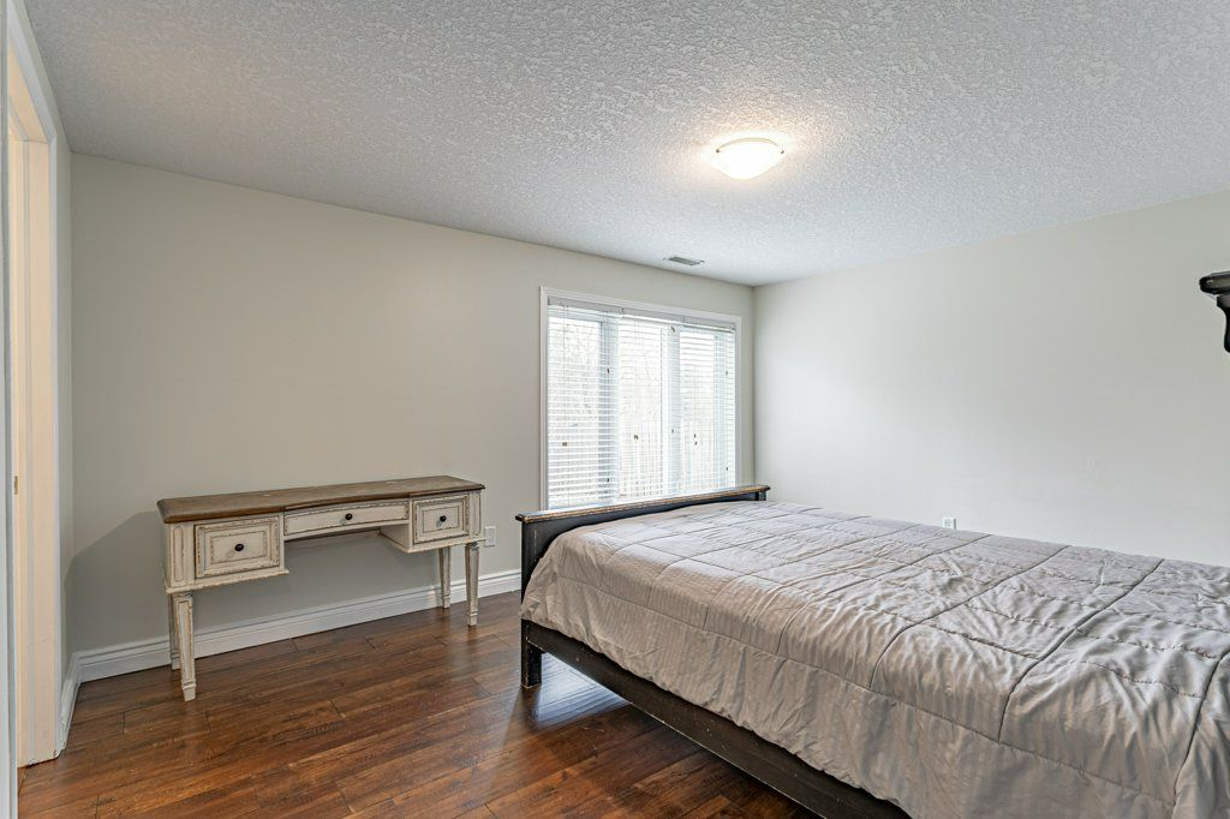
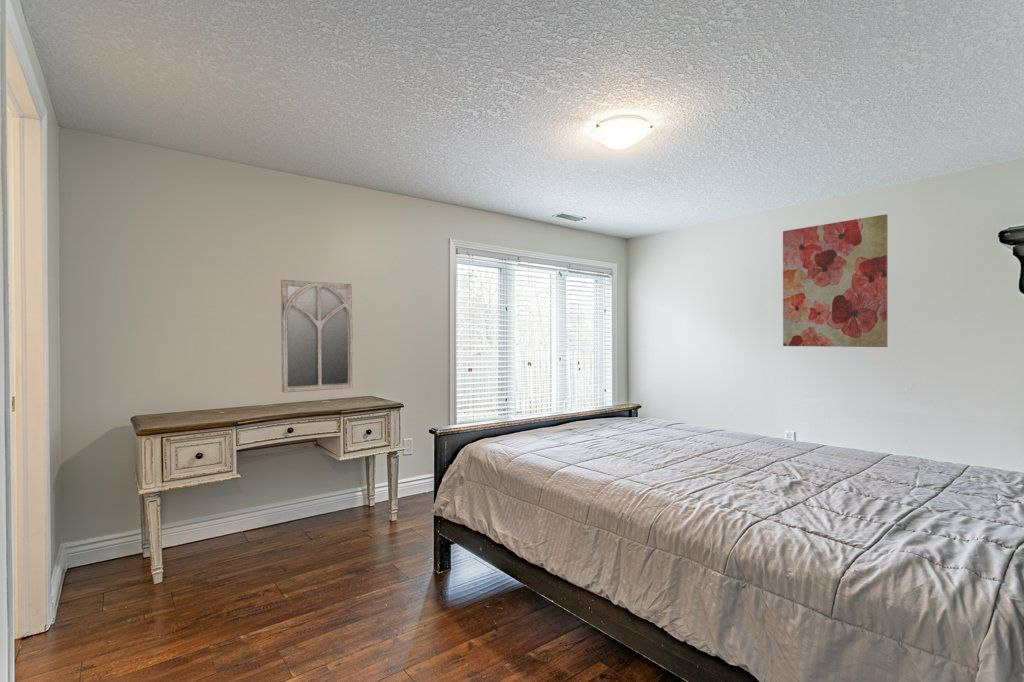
+ home mirror (318, 336)
+ wall art (831, 285)
